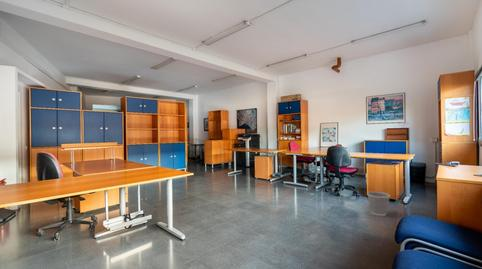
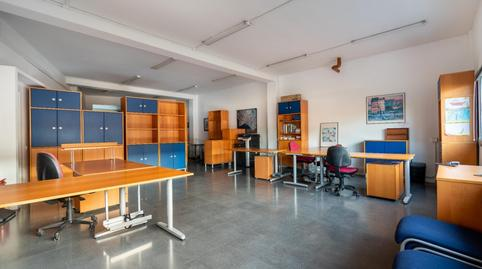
- wastebasket (378, 203)
